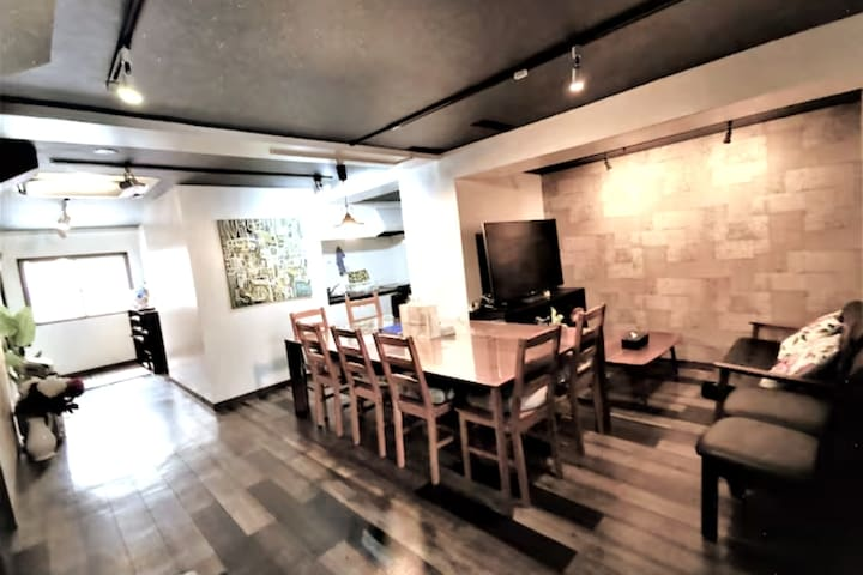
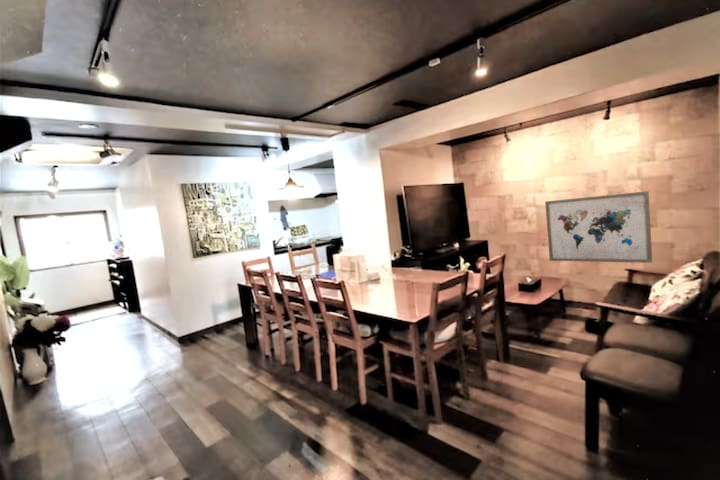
+ wall art (594, 229)
